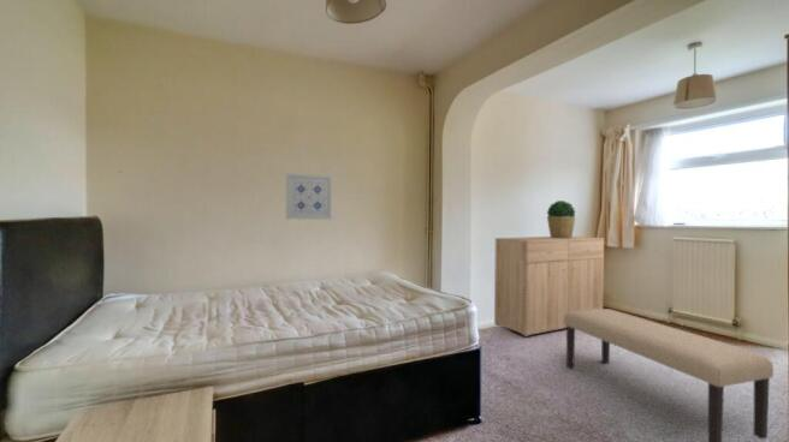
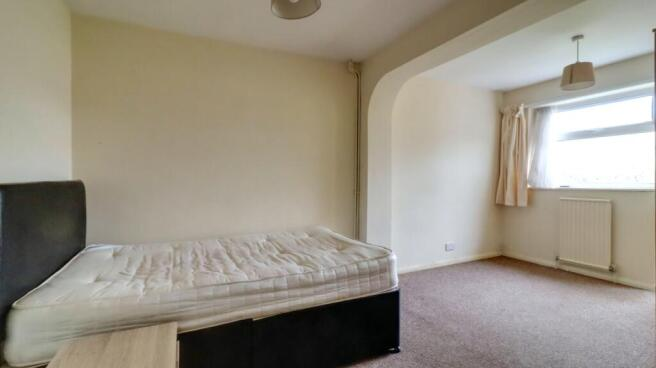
- bench (648, 358)
- dresser (550, 281)
- wall art (309, 197)
- potted plant (560, 219)
